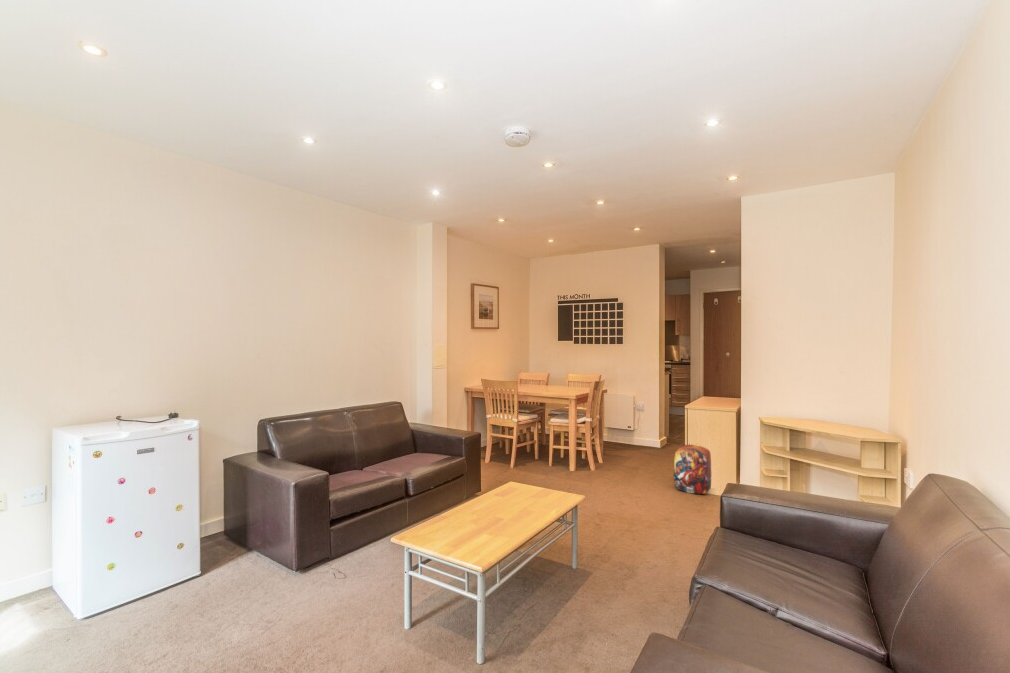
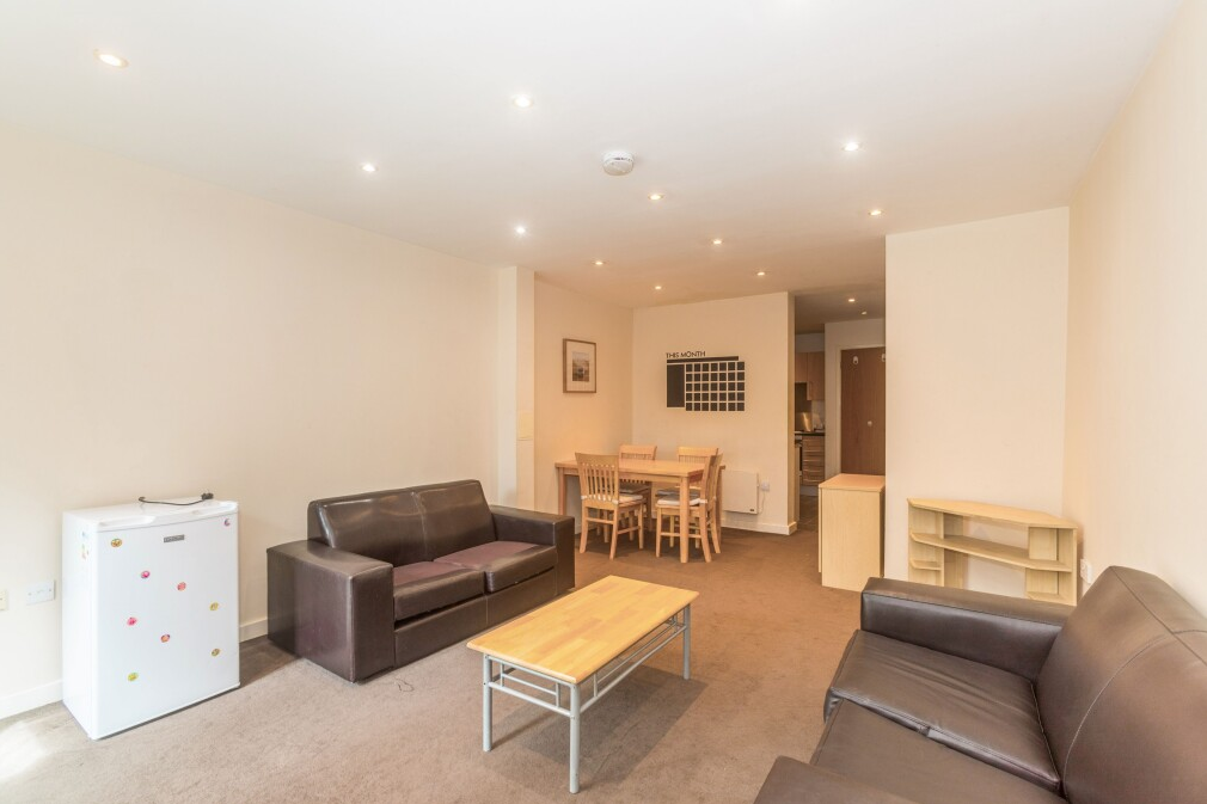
- backpack (692, 466)
